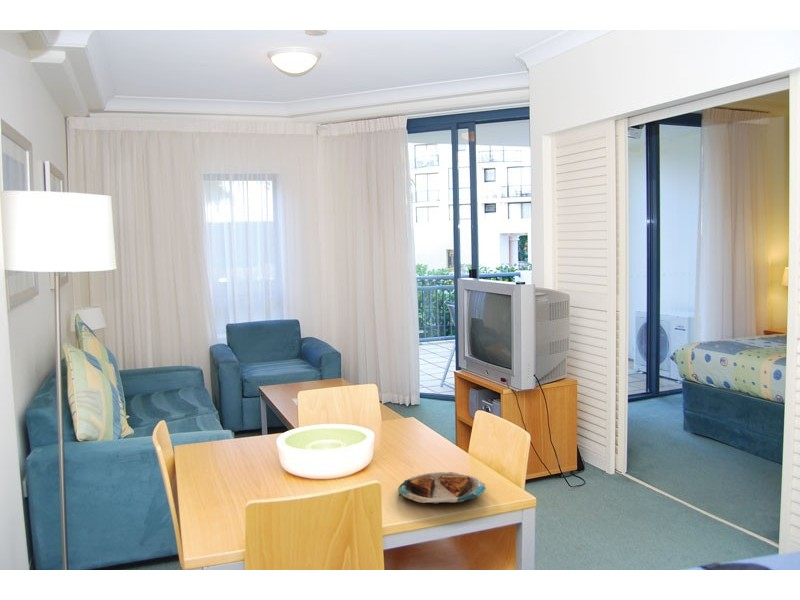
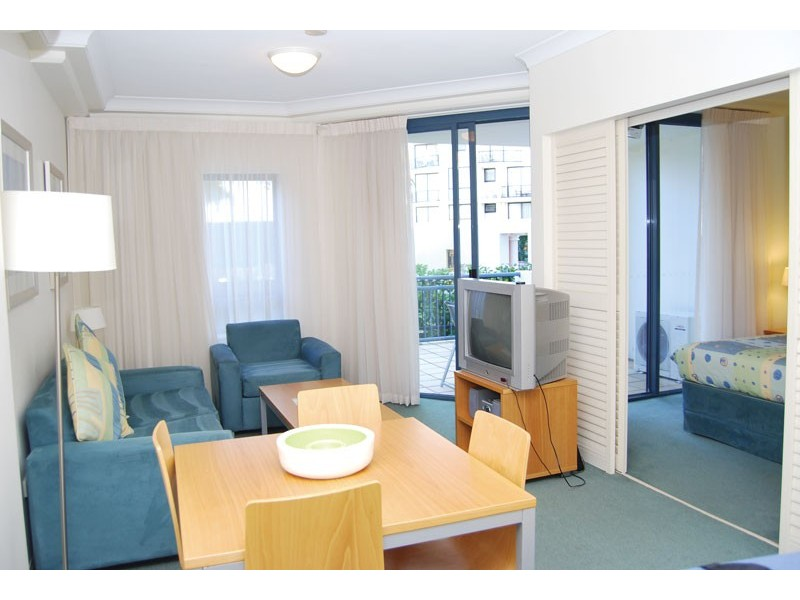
- plate (440, 488)
